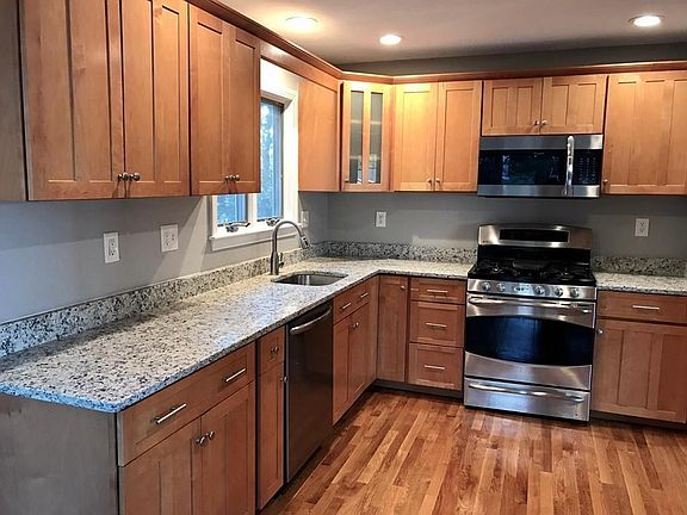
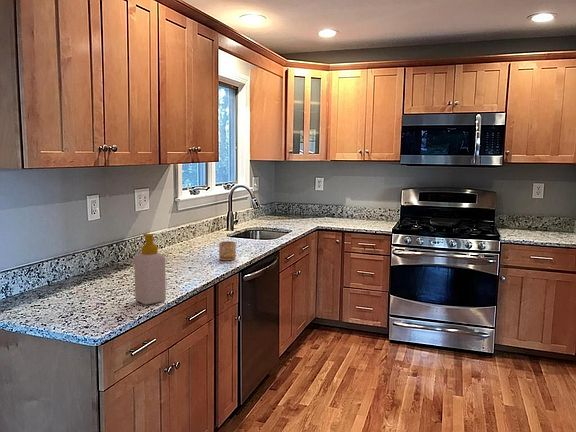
+ soap bottle (149, 268)
+ mug (228, 250)
